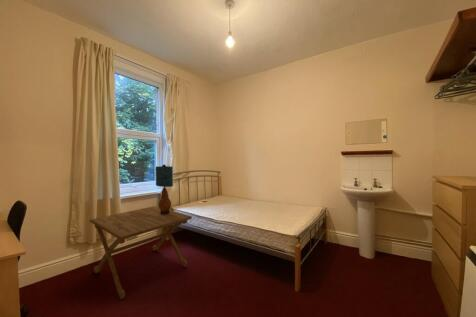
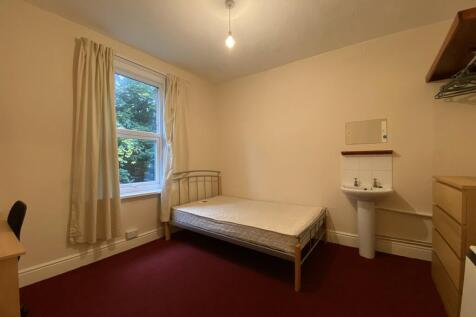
- side table (141, 243)
- table lamp (164, 188)
